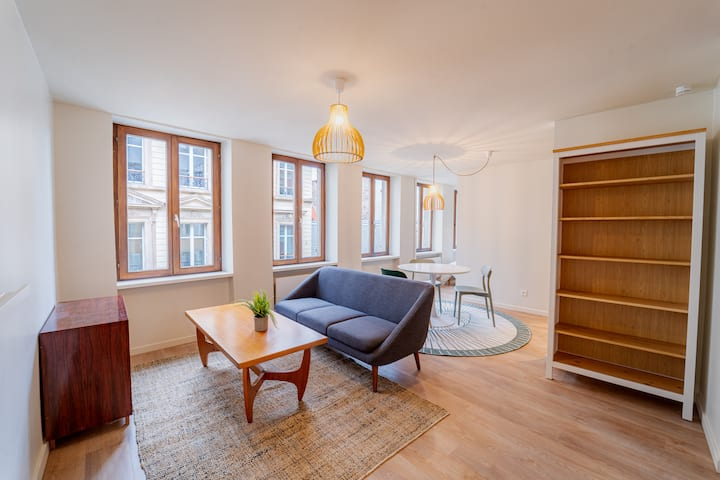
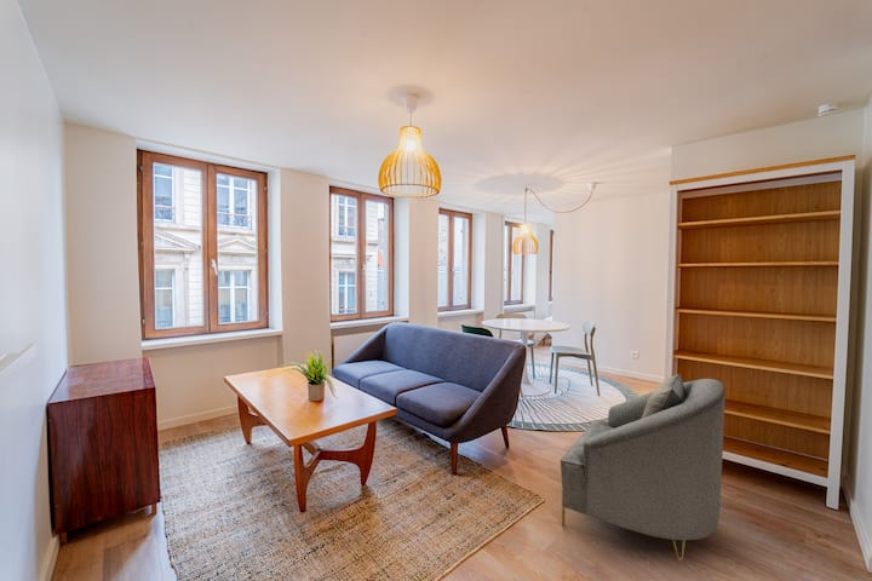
+ armchair (642, 445)
